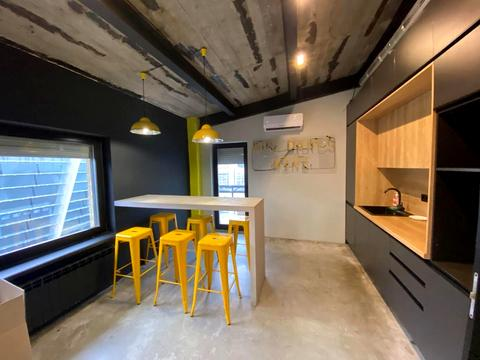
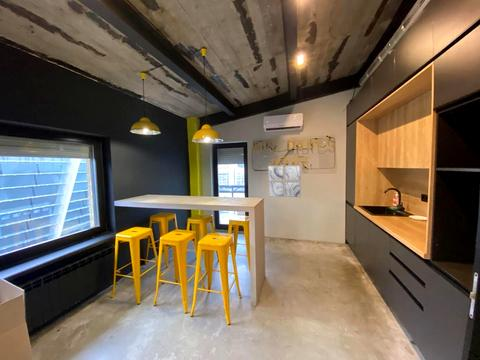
+ wall art (283, 180)
